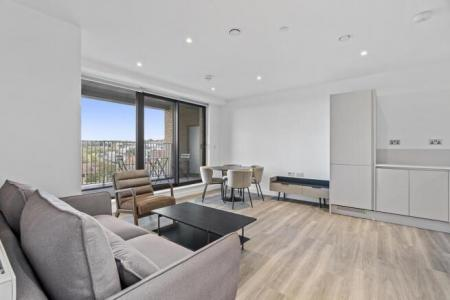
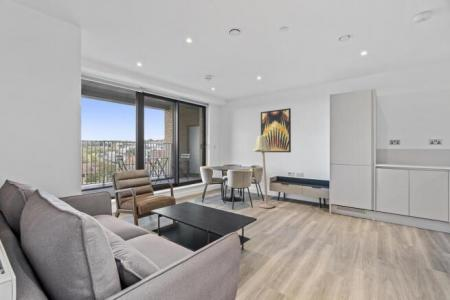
+ wall art (275, 131)
+ floor lamp (263, 170)
